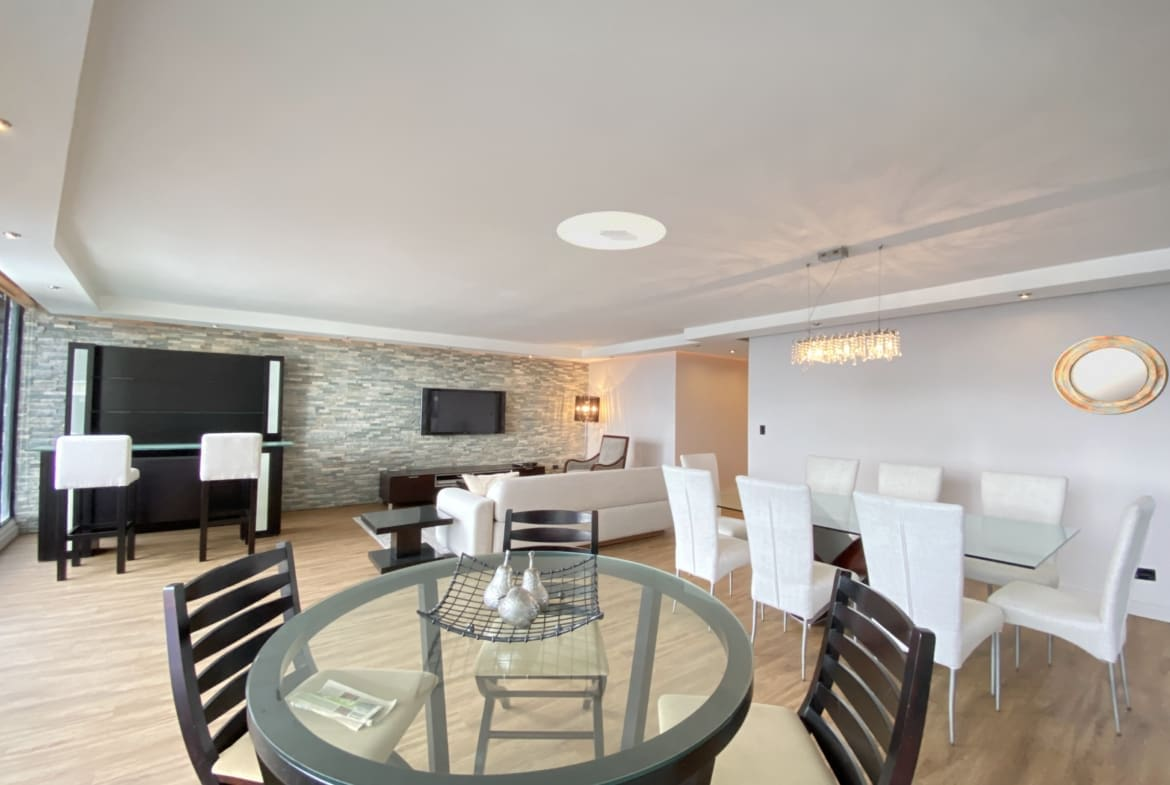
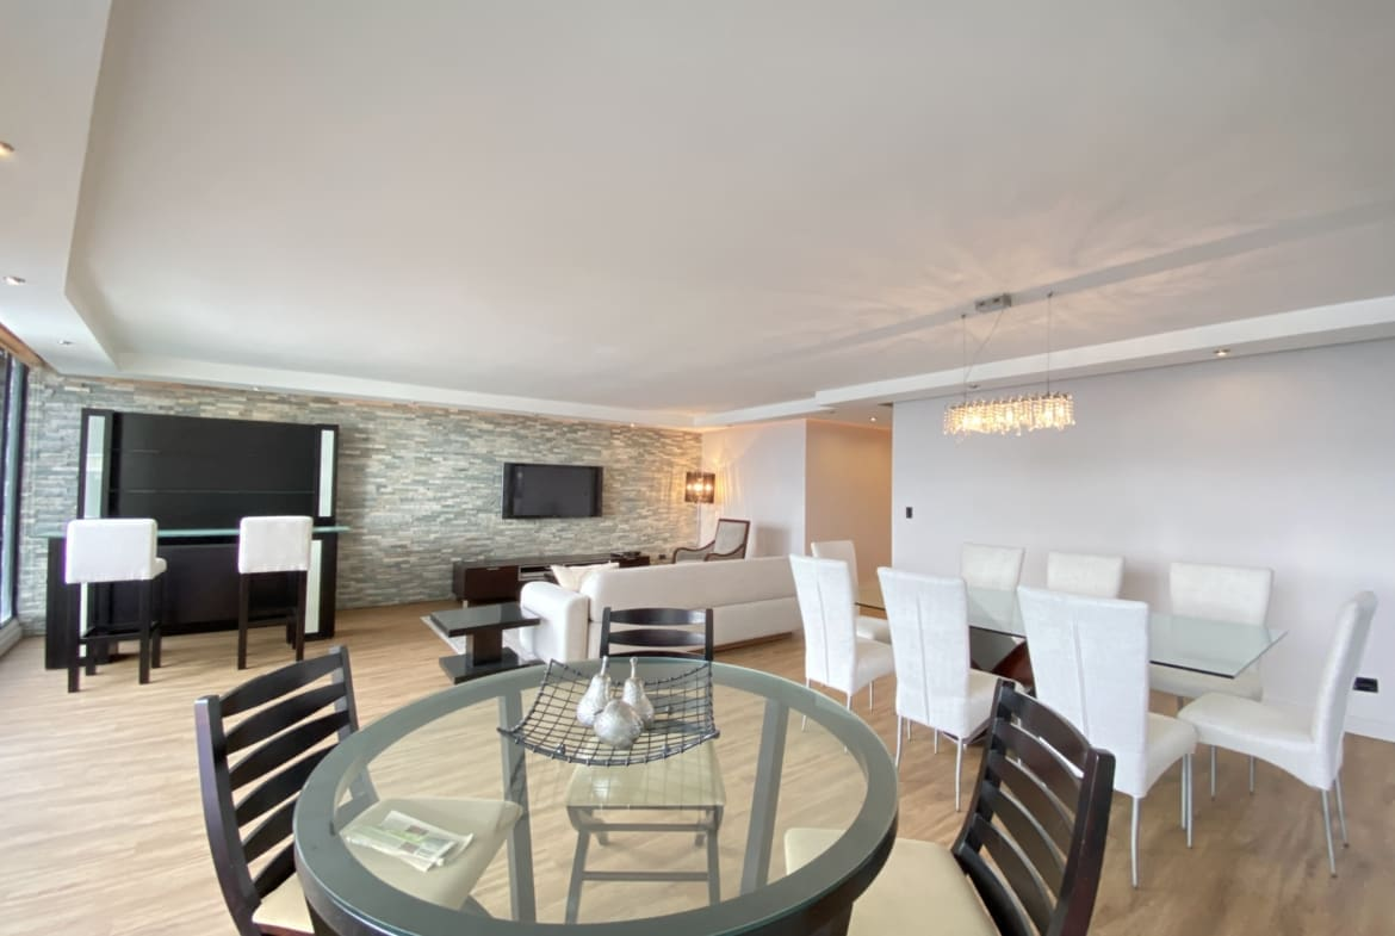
- home mirror (1106, 375)
- ceiling light (611, 228)
